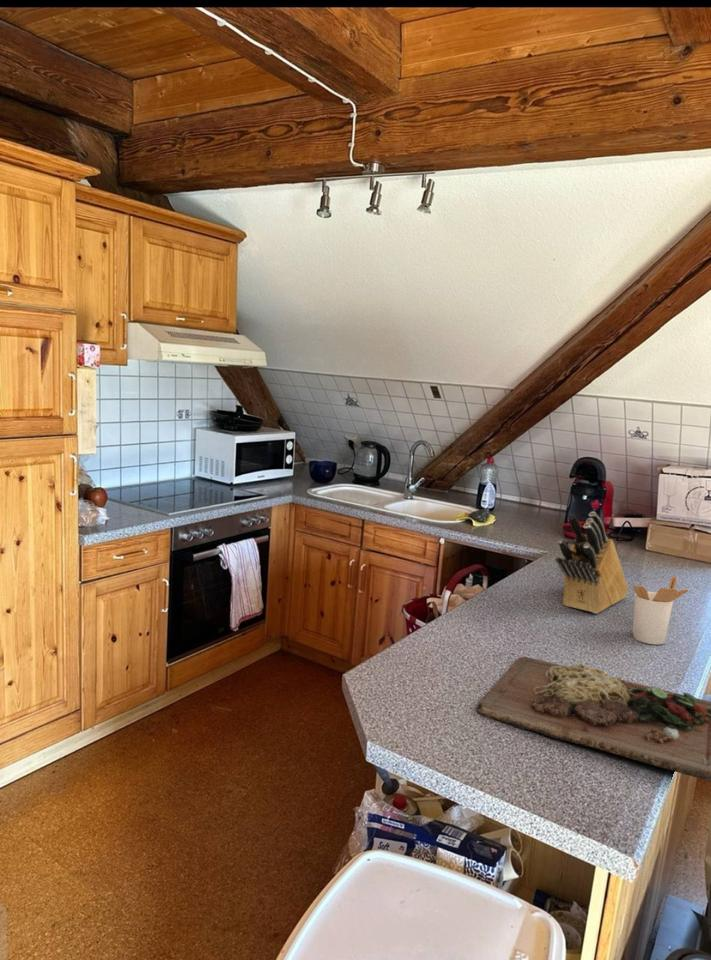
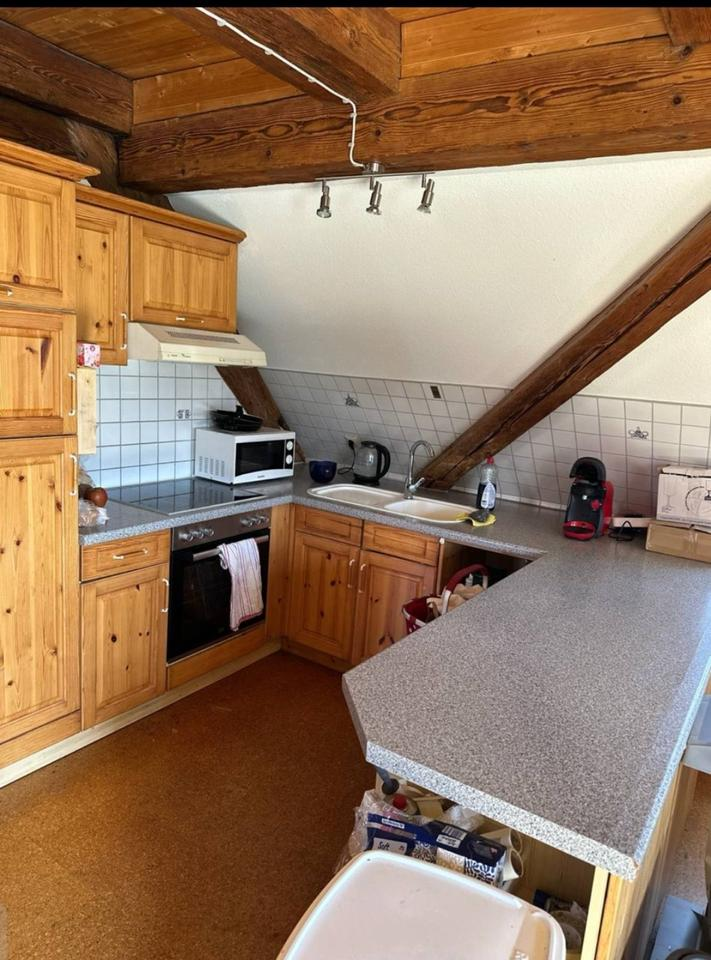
- cutting board (603, 698)
- knife block (594, 556)
- utensil holder (658, 610)
